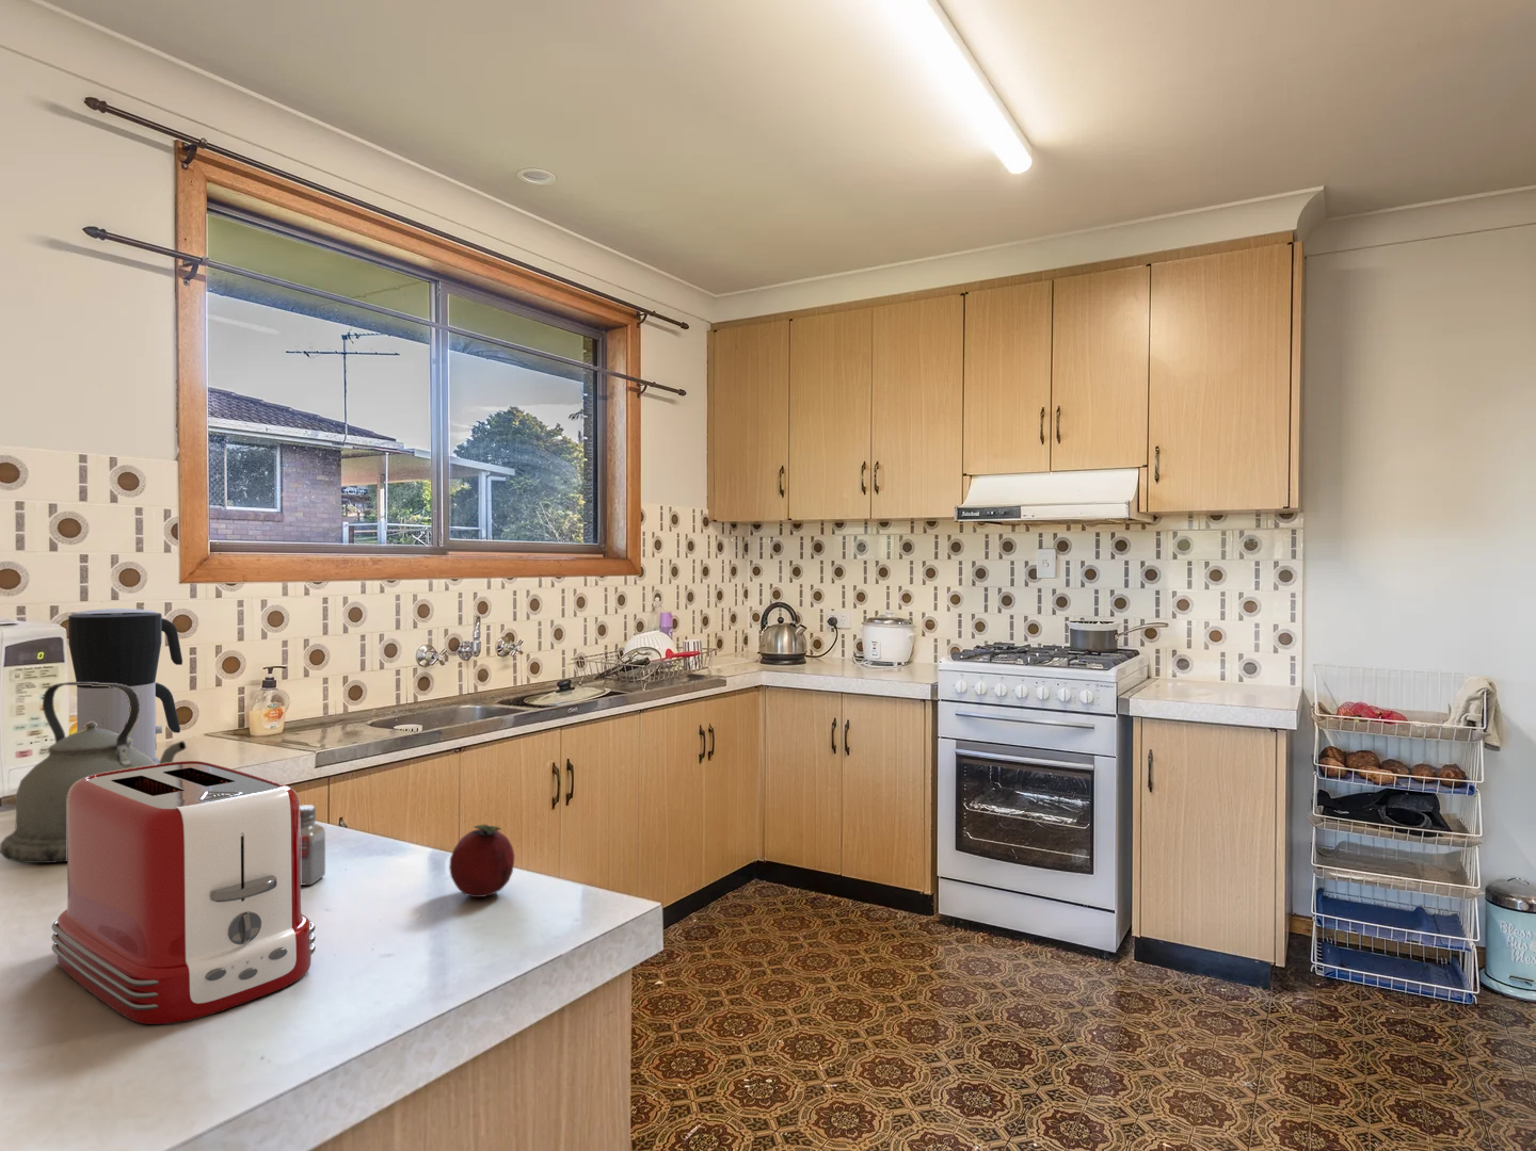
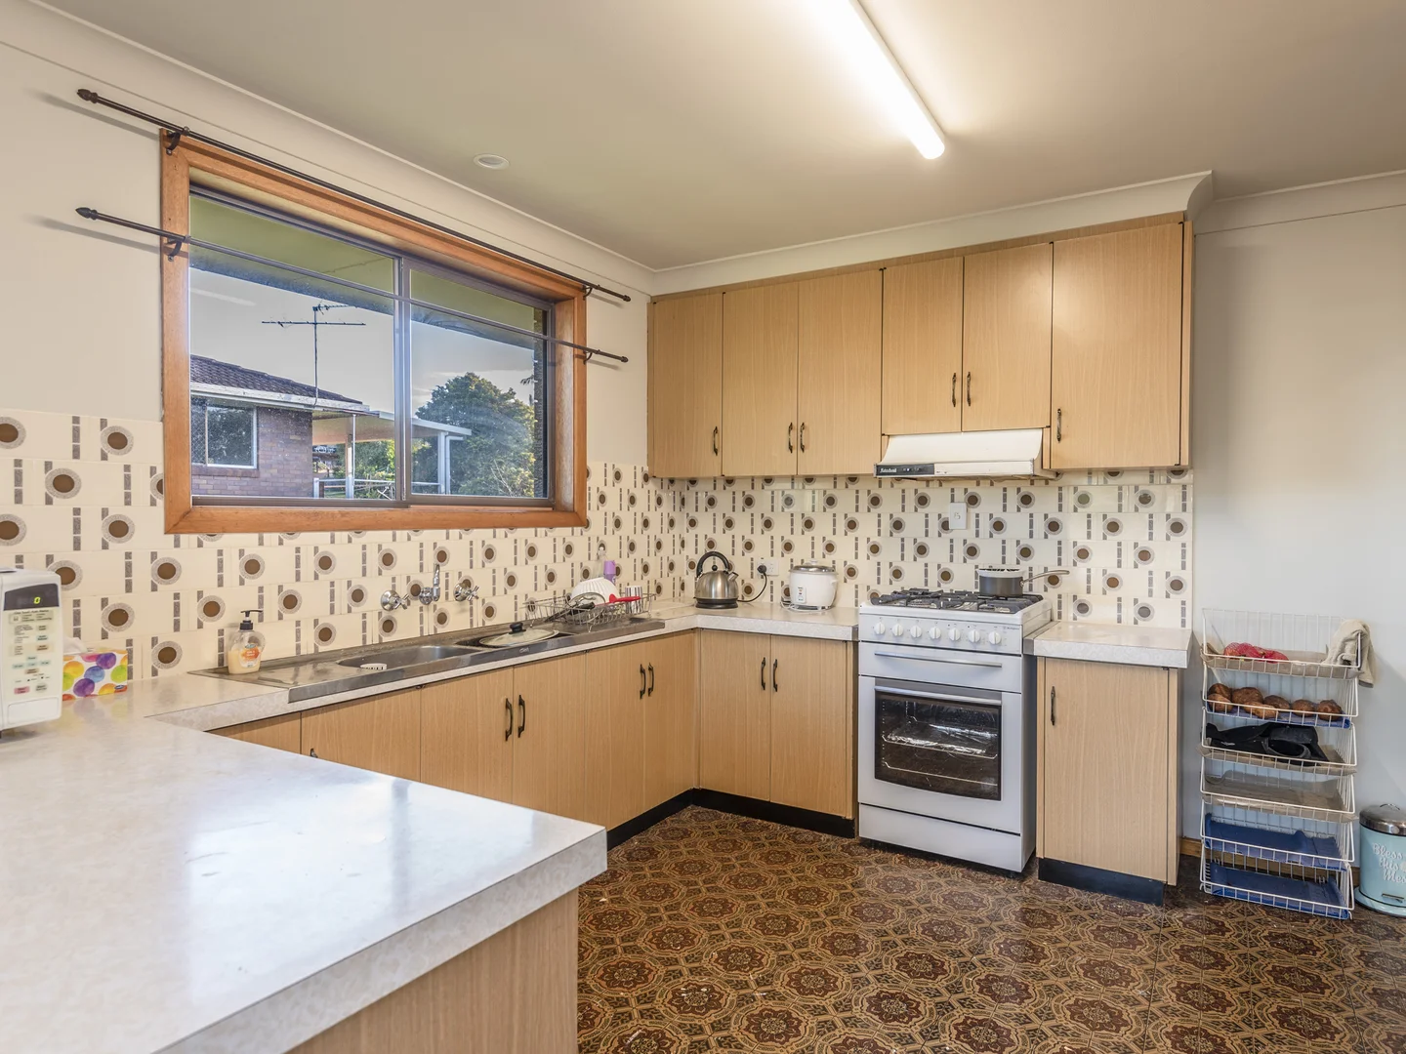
- coffee maker (127, 696)
- kettle (102, 762)
- toaster (183, 872)
- fruit (483, 857)
- saltshaker (302, 843)
